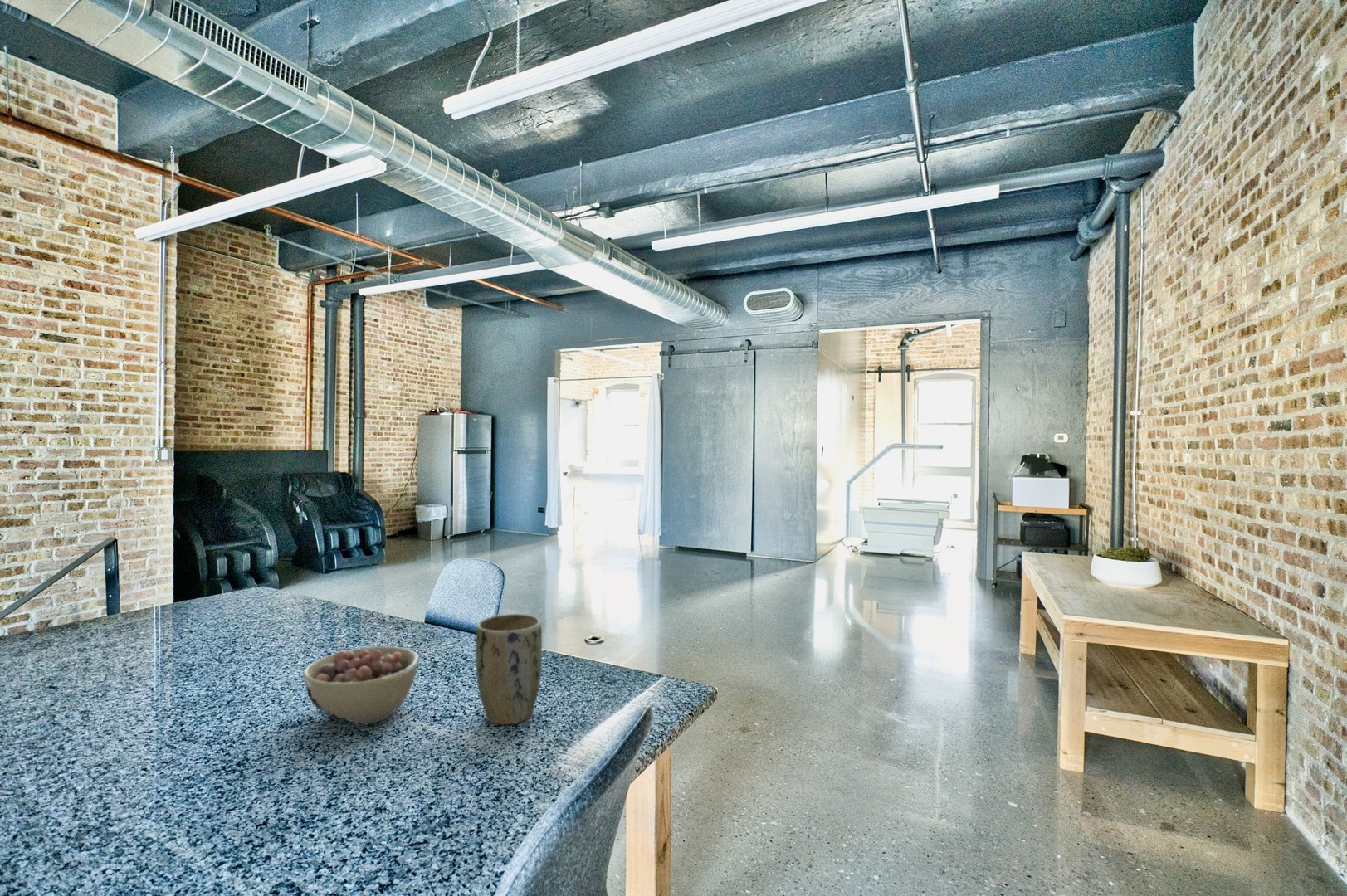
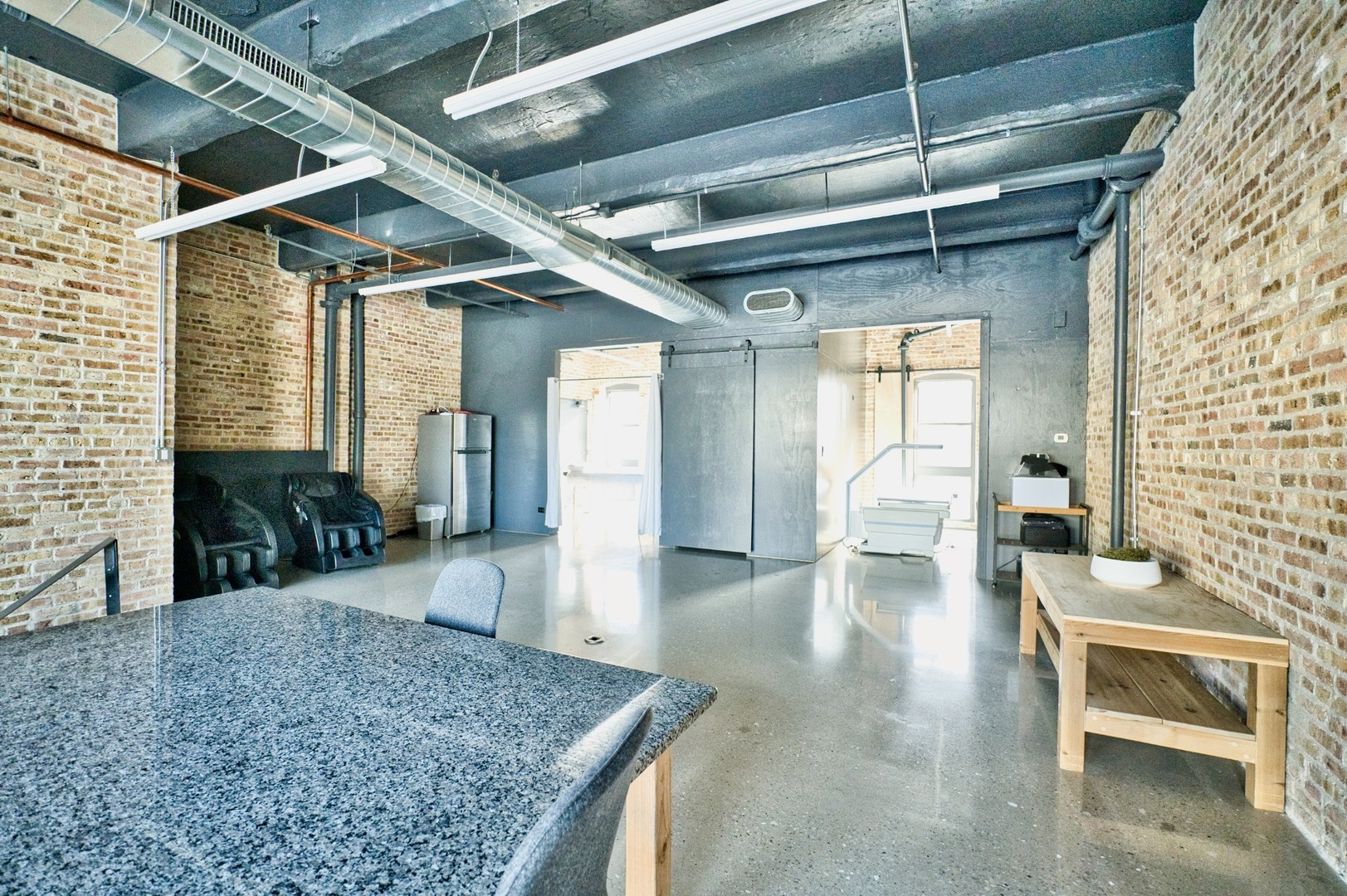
- bowl (363, 679)
- plant pot (509, 668)
